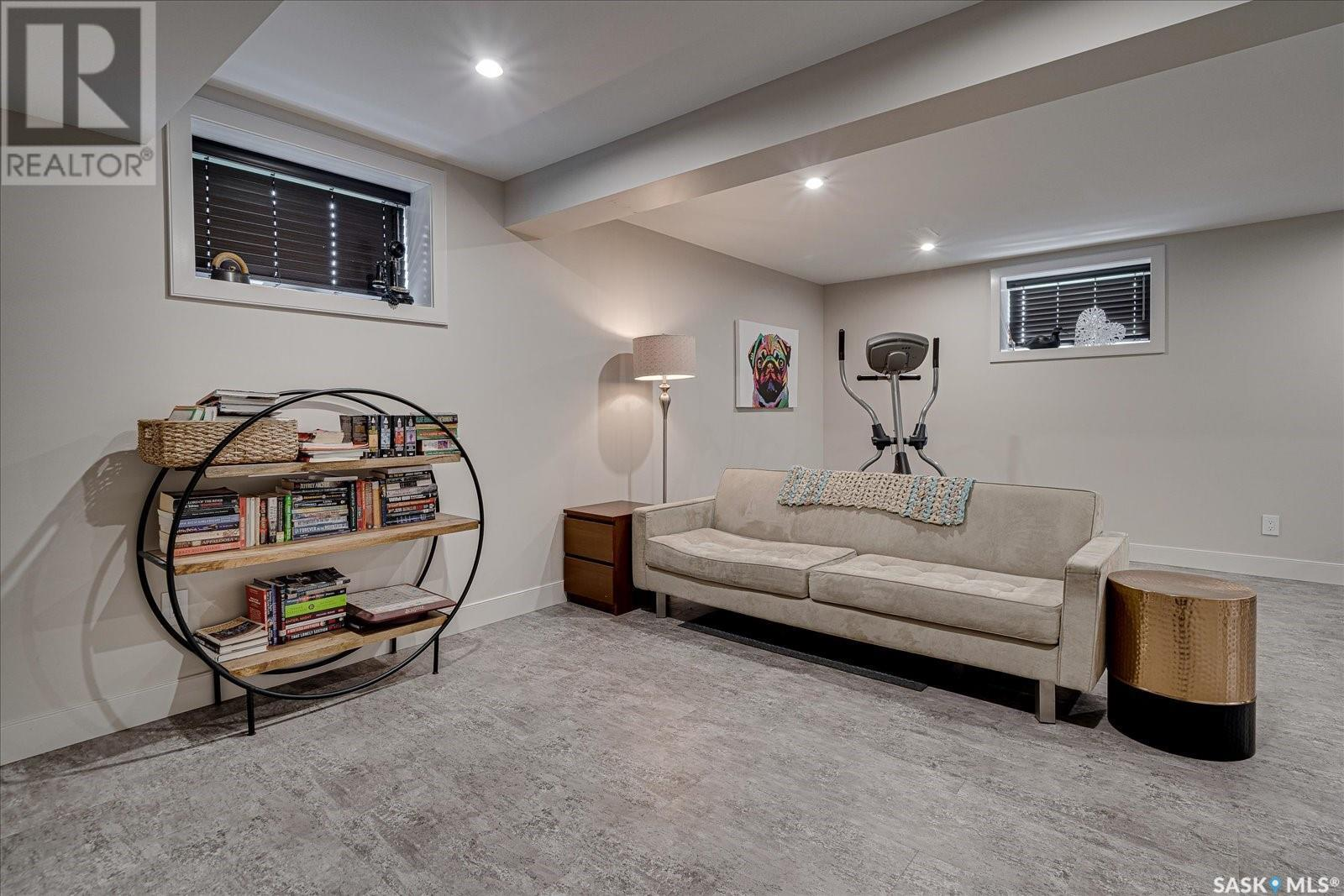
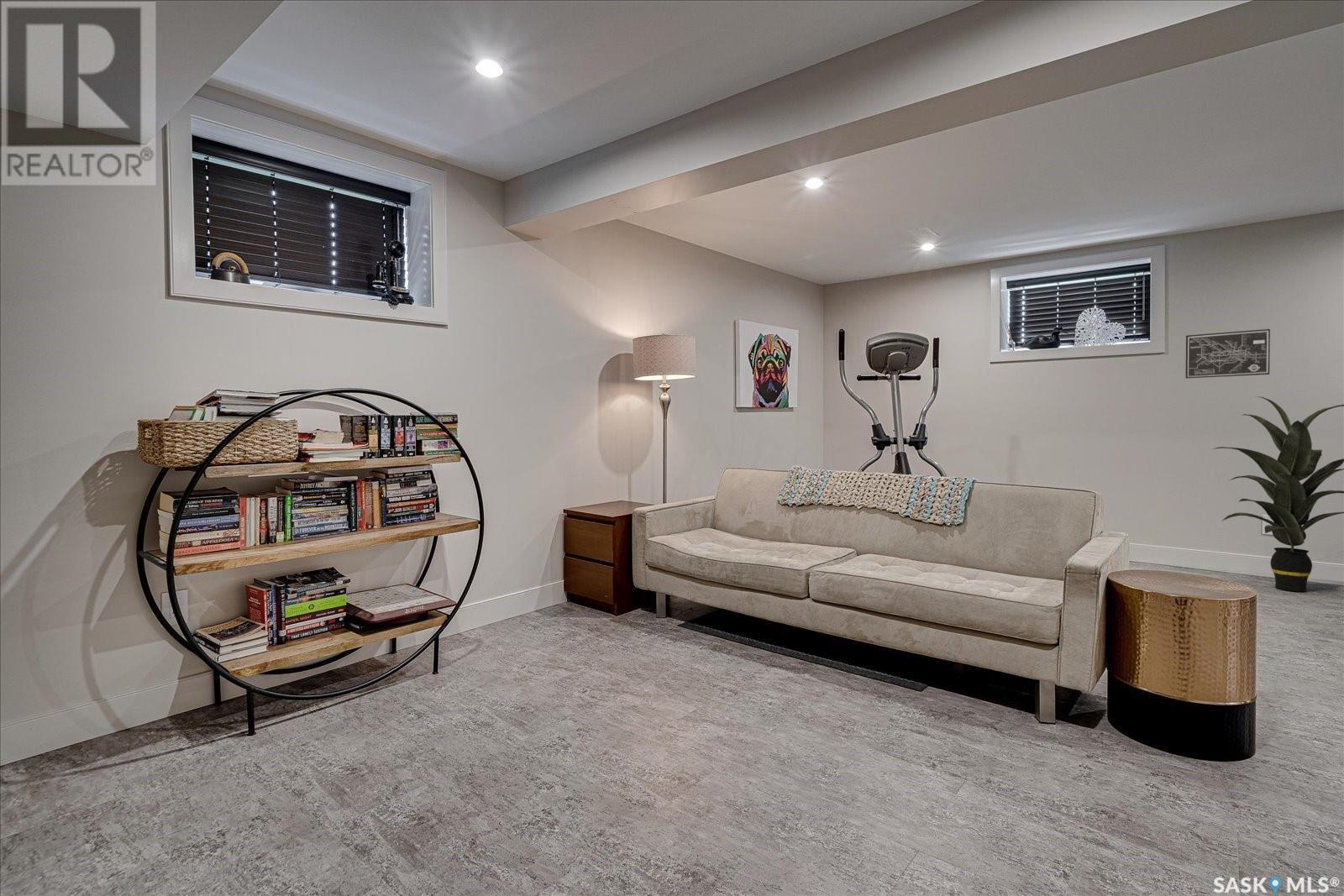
+ indoor plant (1282, 491)
+ wall art (1226, 354)
